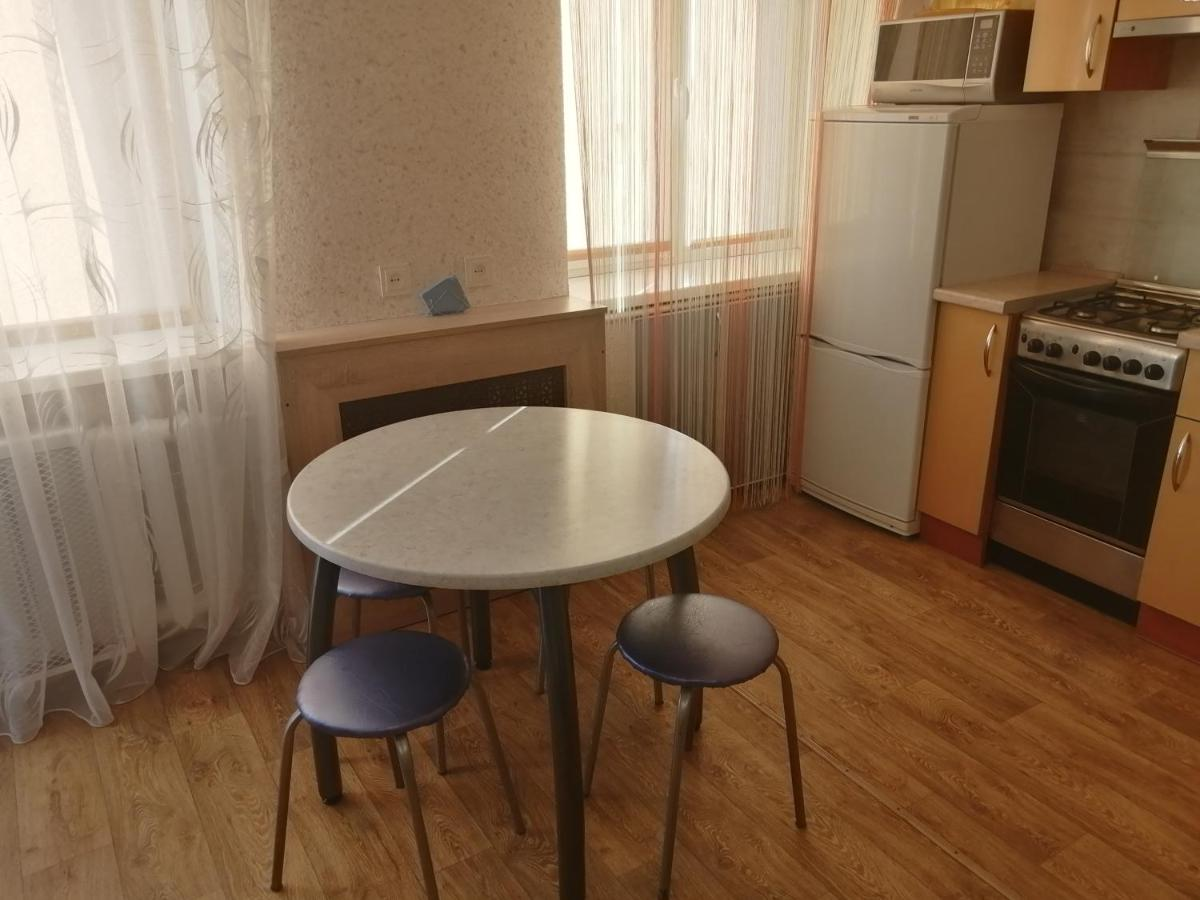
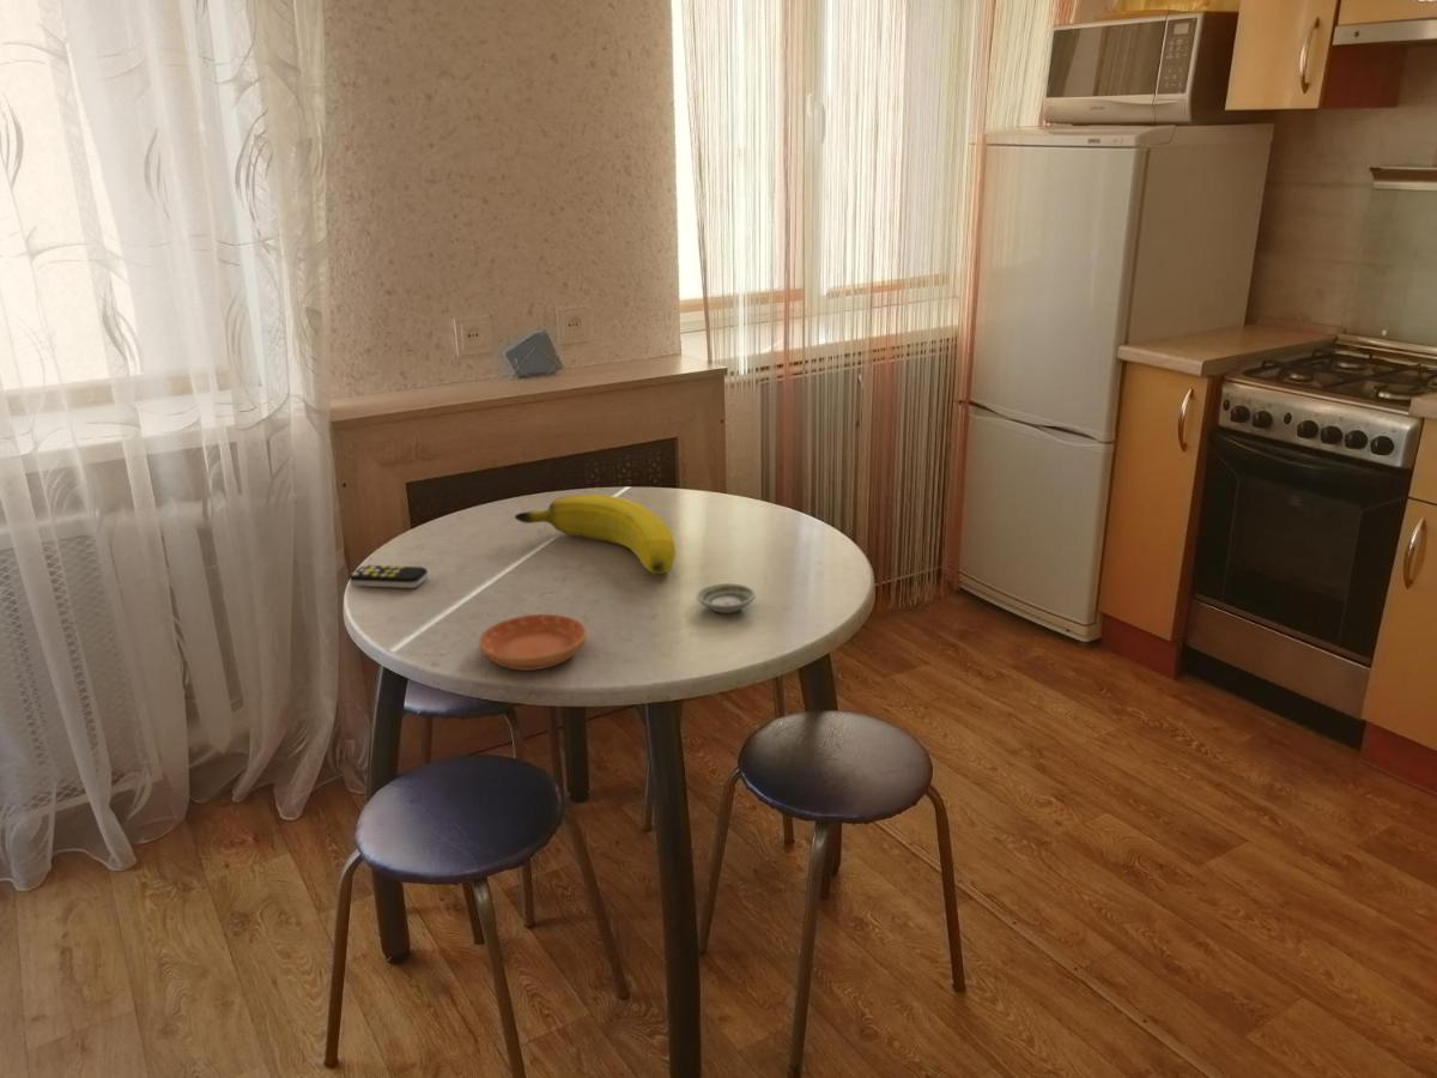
+ saucer (533, 643)
+ fruit (605, 533)
+ remote control (388, 575)
+ saucer (726, 600)
